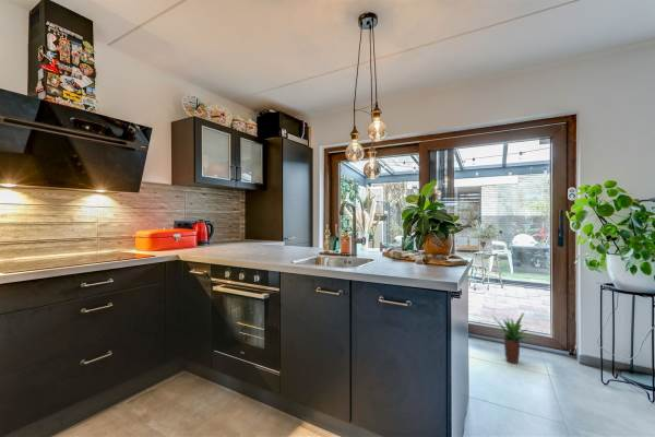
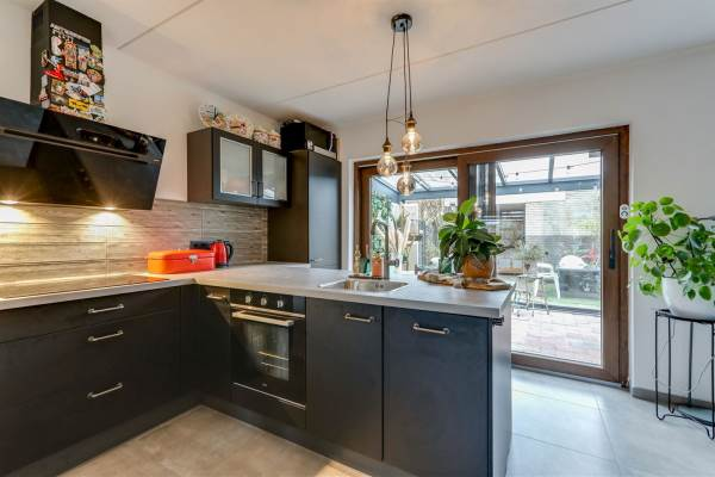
- potted plant (514, 335)
